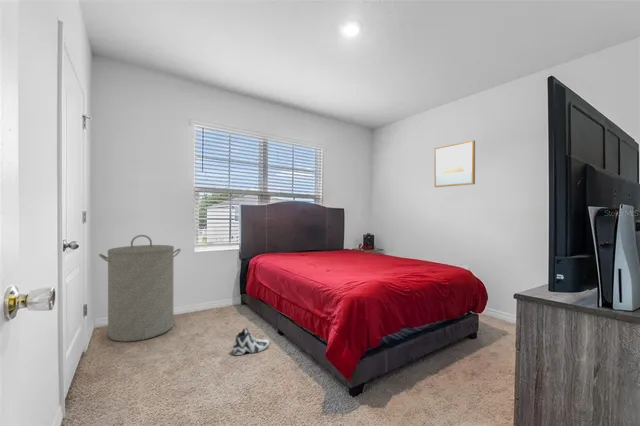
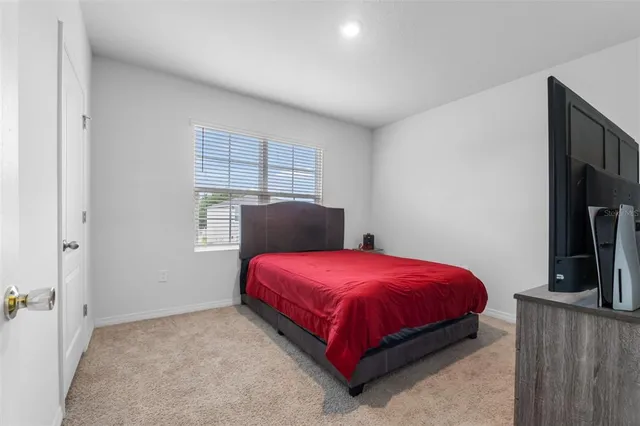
- sneaker (251, 338)
- laundry hamper (142, 282)
- wall art (453, 165)
